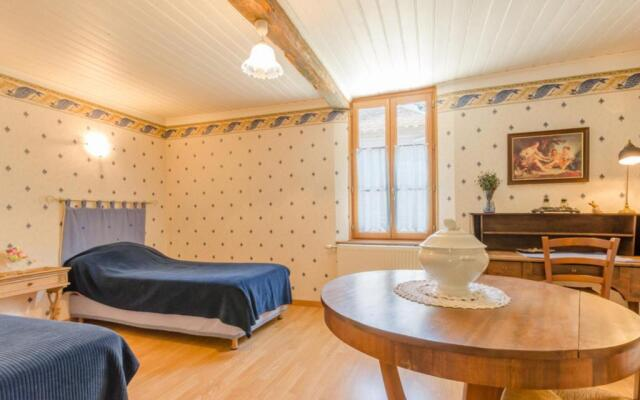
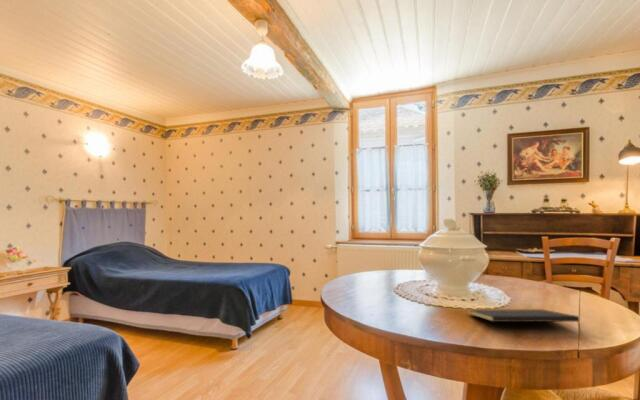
+ notepad (518, 314)
